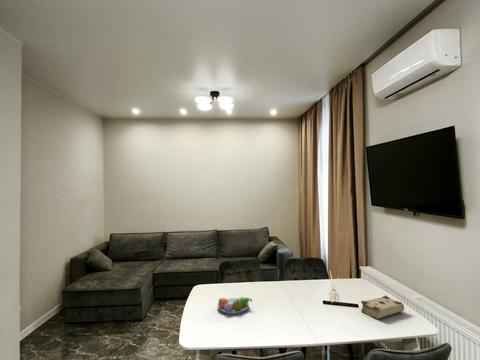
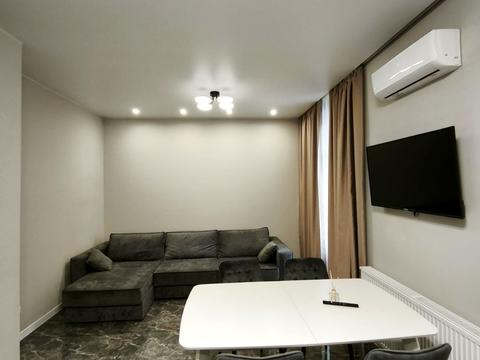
- book (382, 306)
- fruit bowl (234, 301)
